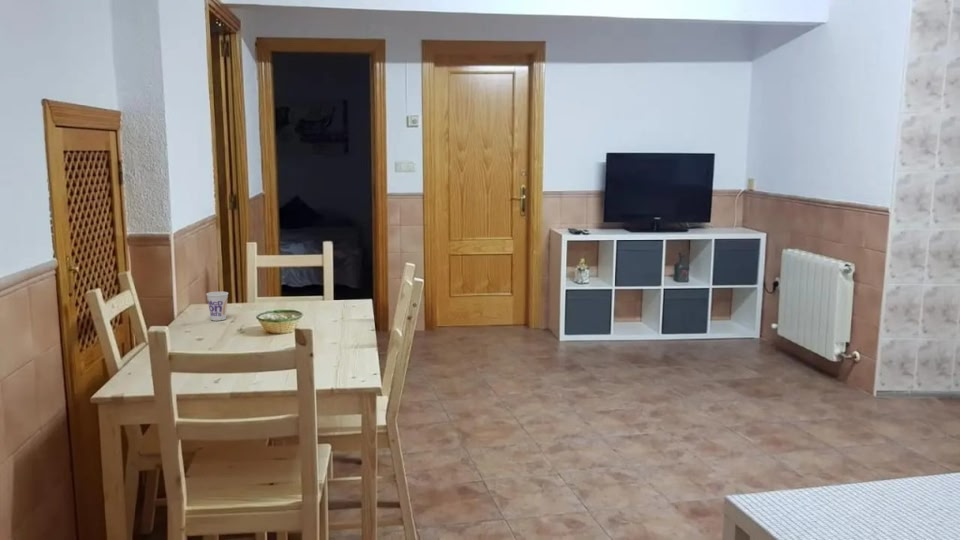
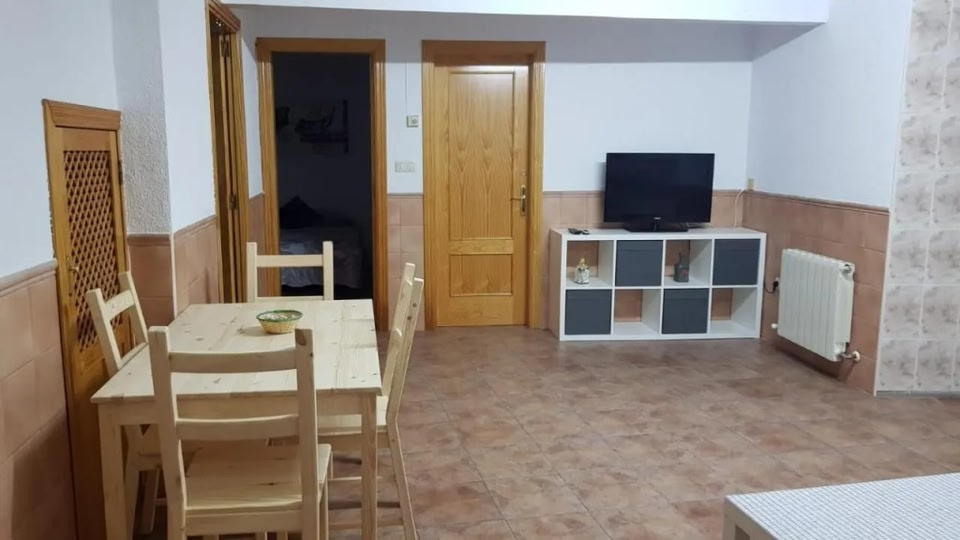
- cup (217, 306)
